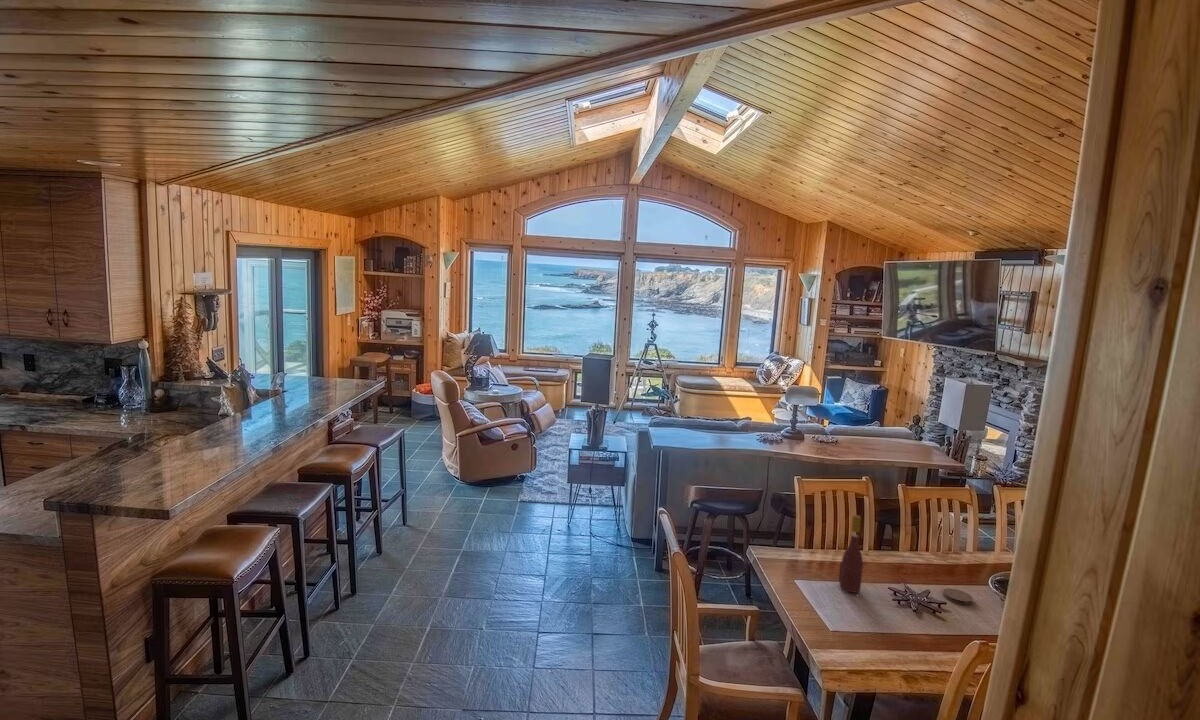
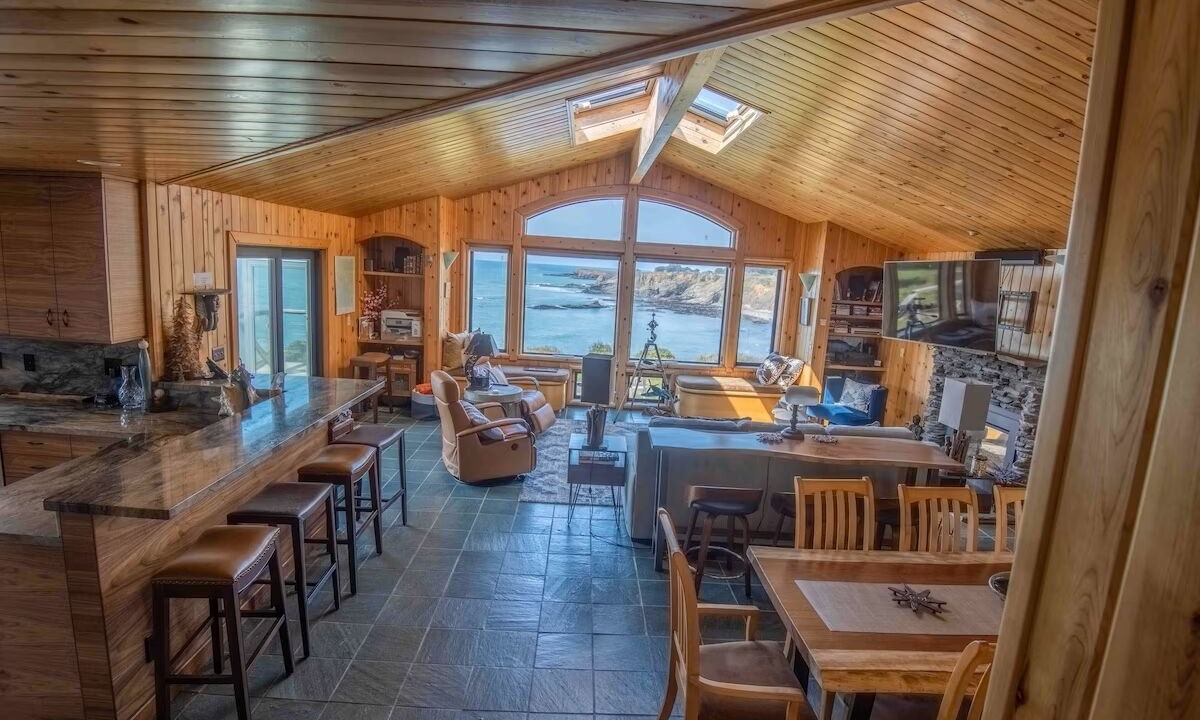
- wine bottle (853, 553)
- coaster (957, 596)
